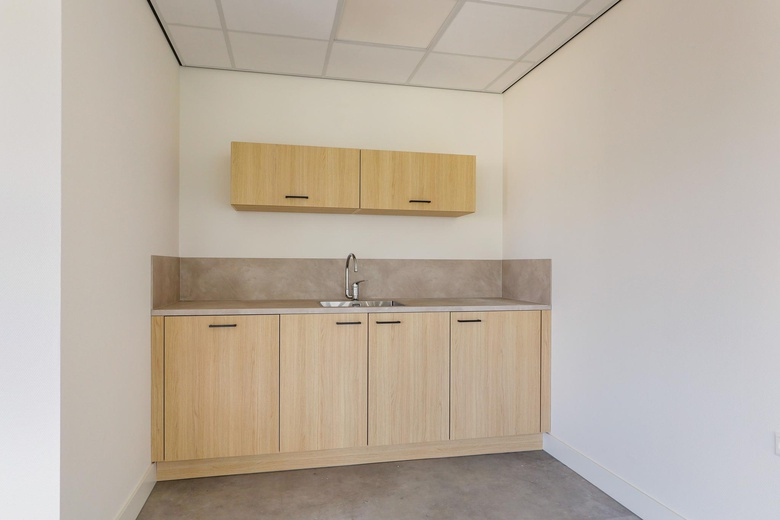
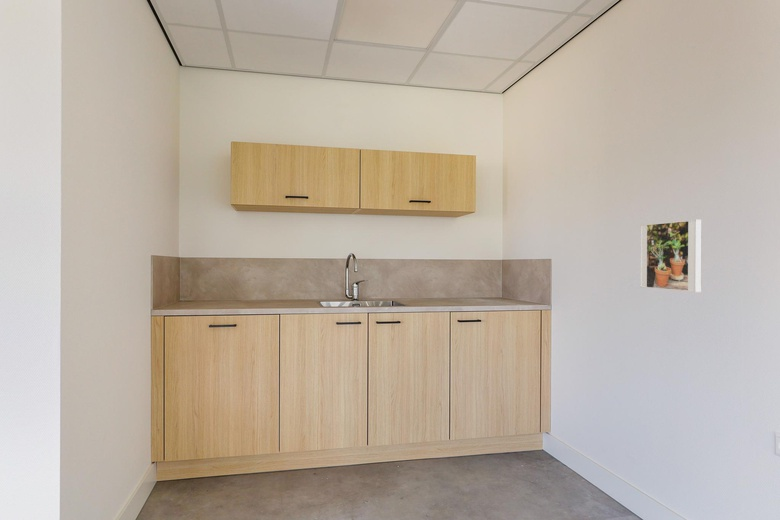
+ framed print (669, 255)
